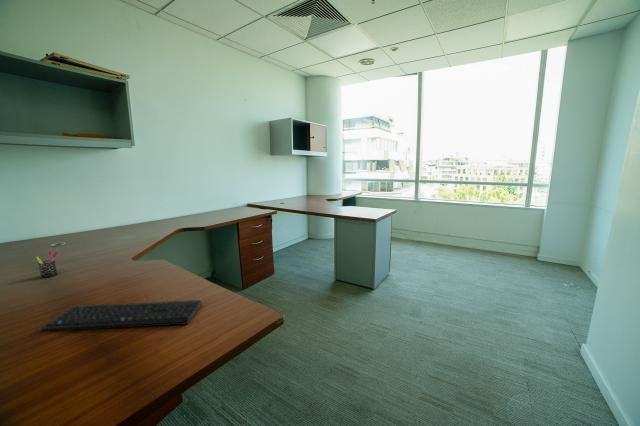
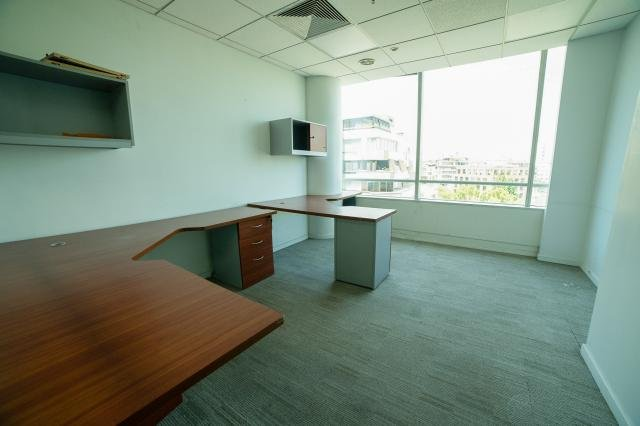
- pen holder (46, 263)
- keyboard (128, 313)
